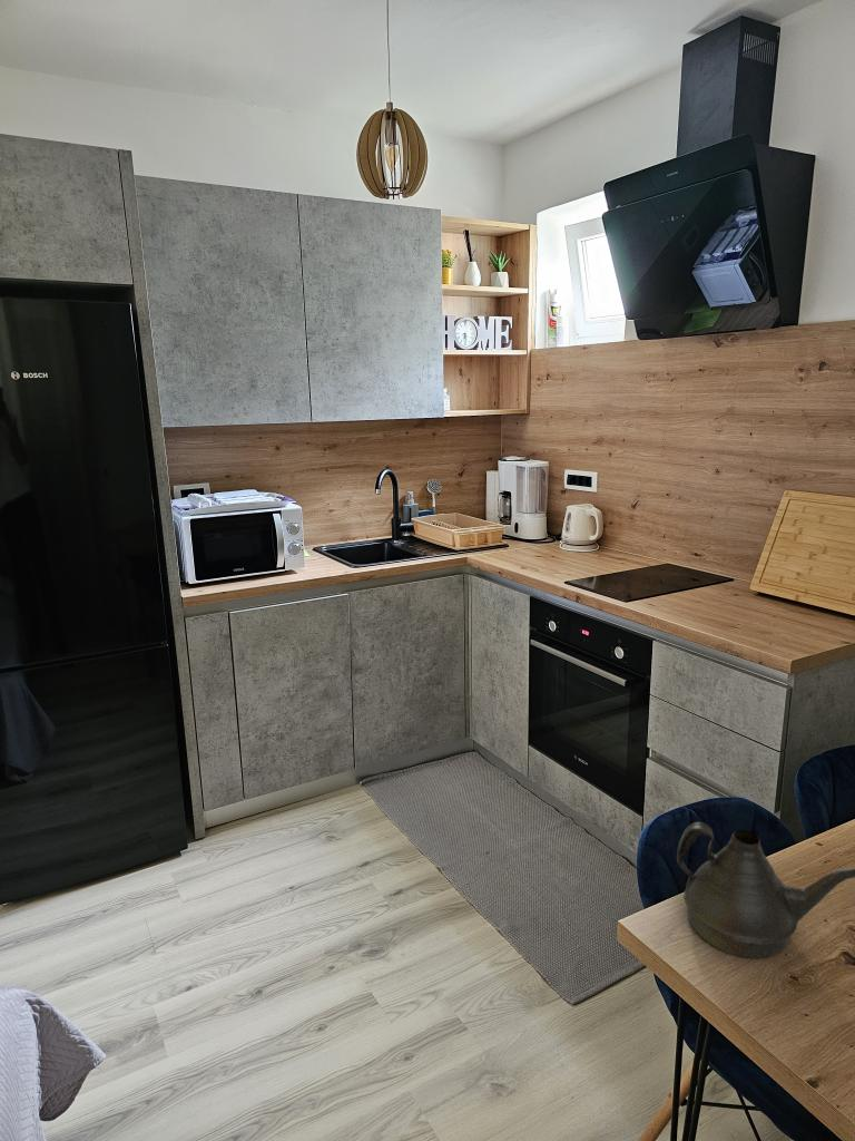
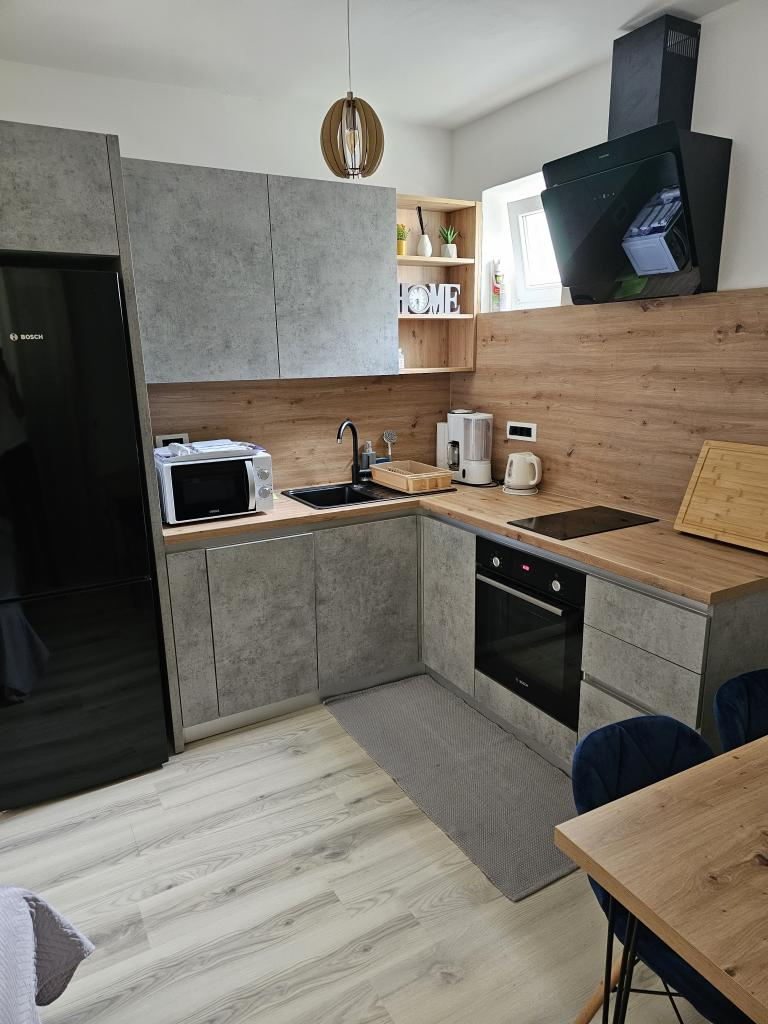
- teapot (764, 887)
